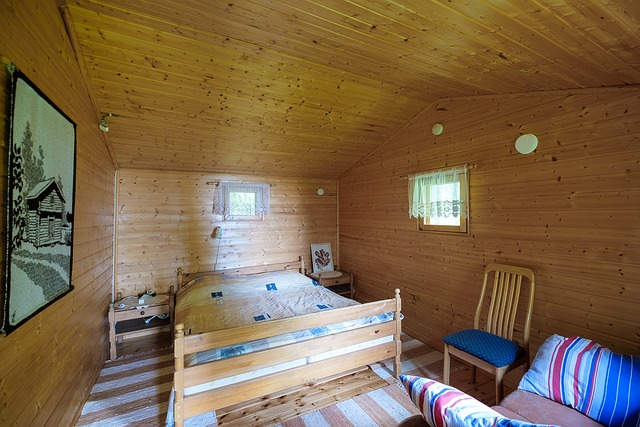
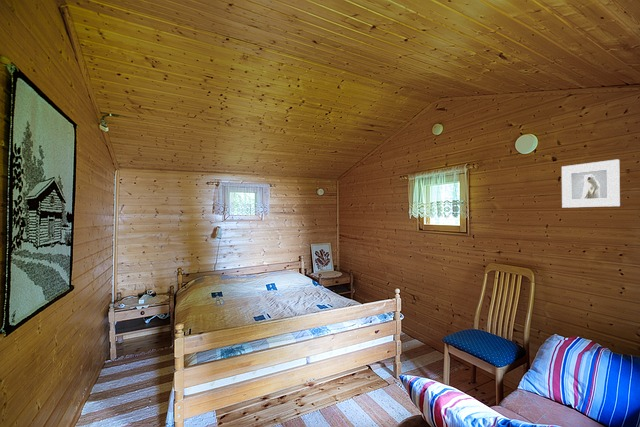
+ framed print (588, 185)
